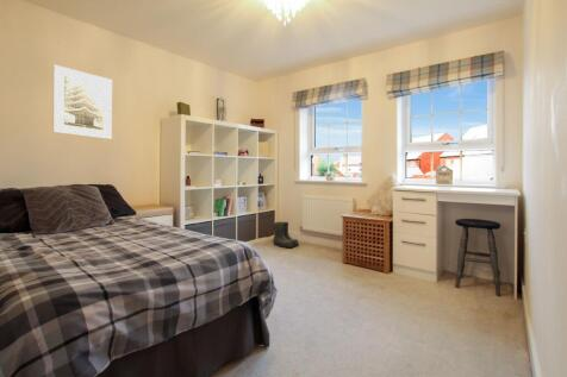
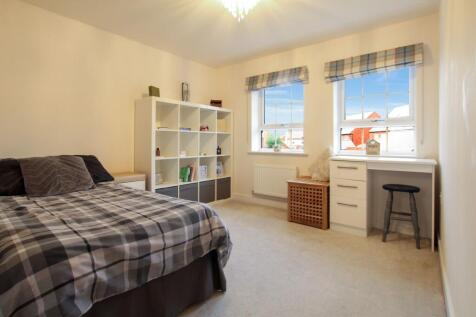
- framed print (83, 103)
- boots (285, 233)
